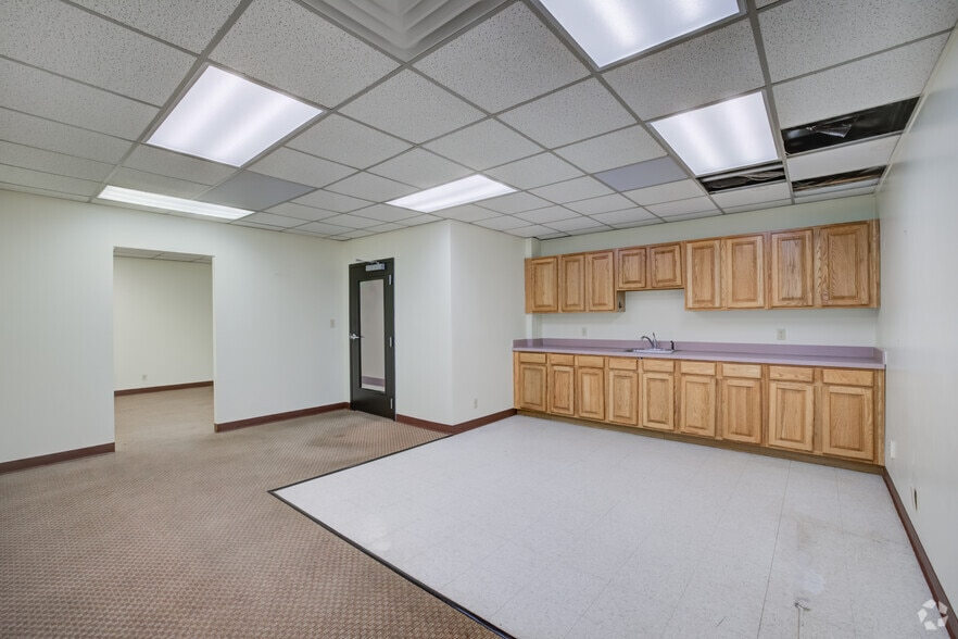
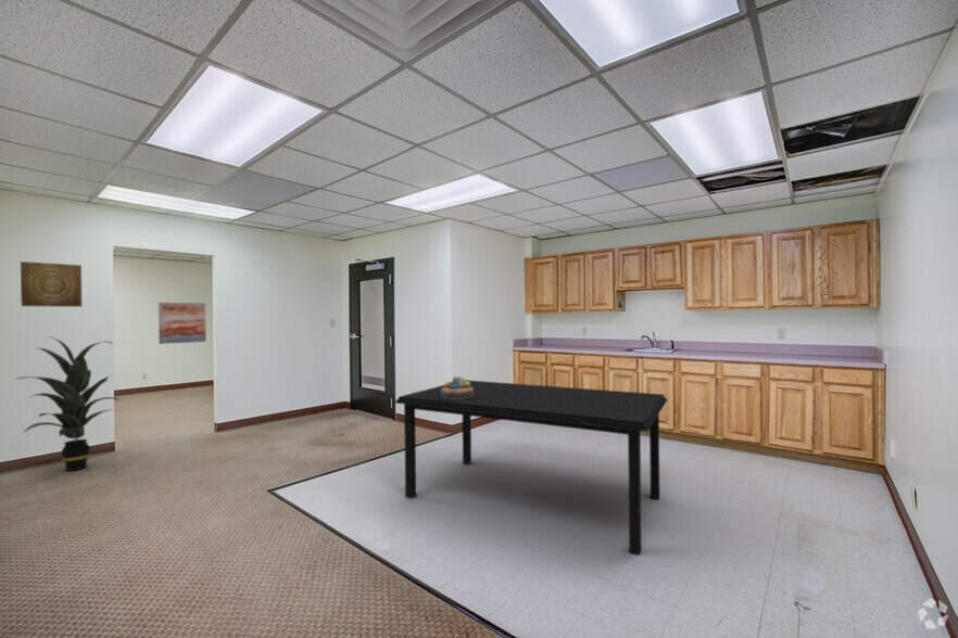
+ wall art (182, 322)
+ wall art (52, 284)
+ dining table (535, 423)
+ decorative bowl (457, 385)
+ indoor plant (67, 401)
